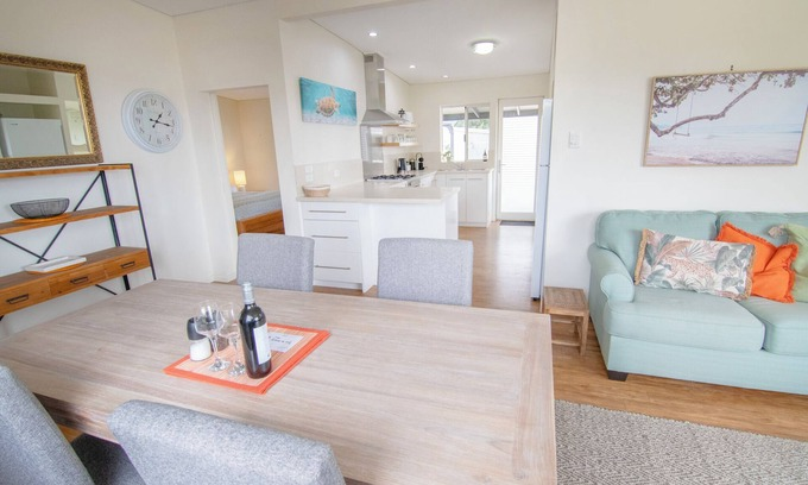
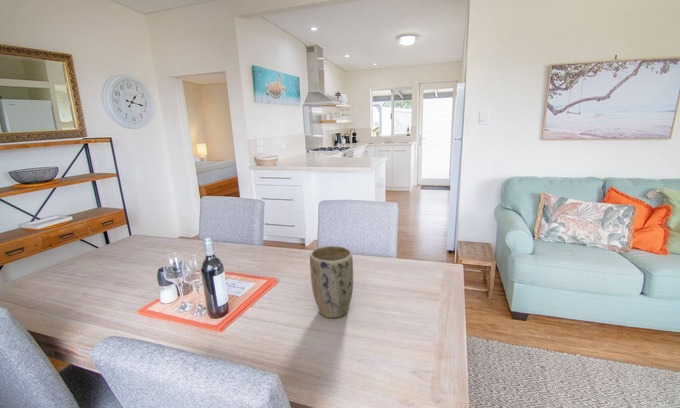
+ plant pot (332, 281)
